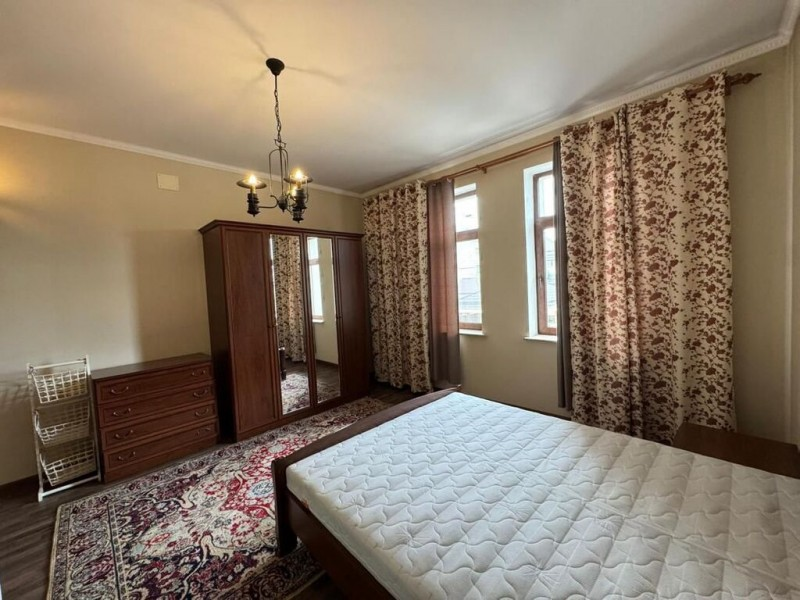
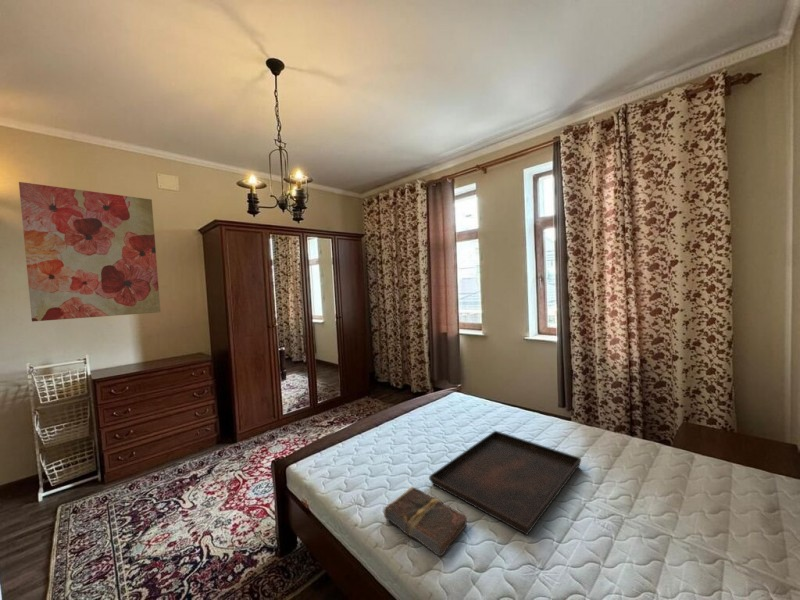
+ wall art (97, 254)
+ book (424, 515)
+ serving tray (507, 470)
